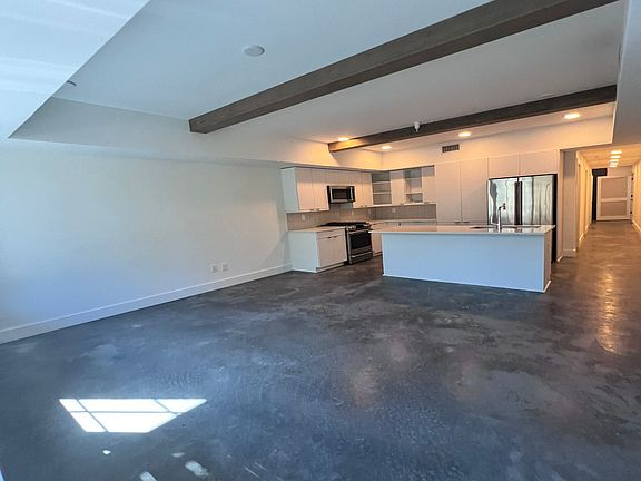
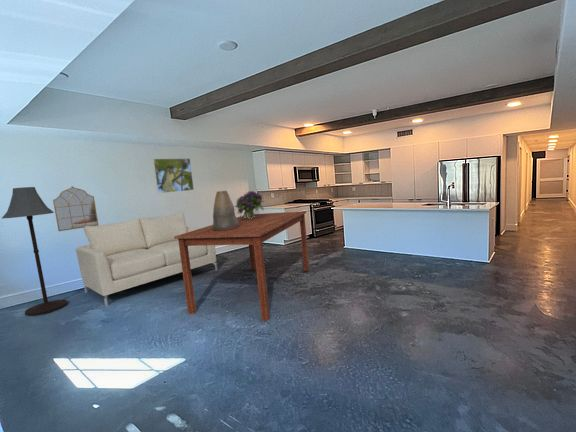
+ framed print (174, 175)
+ floor lamp (35, 249)
+ decorative urn (223, 209)
+ dining table (255, 255)
+ sofa (151, 250)
+ mirror (75, 207)
+ bouquet (250, 205)
